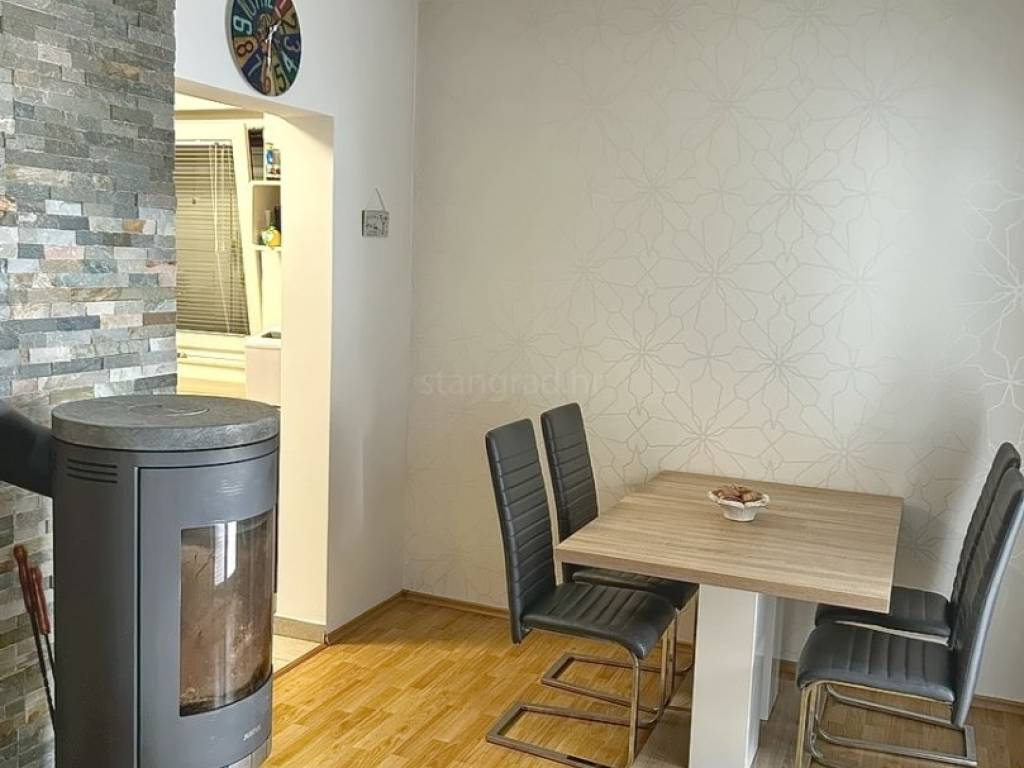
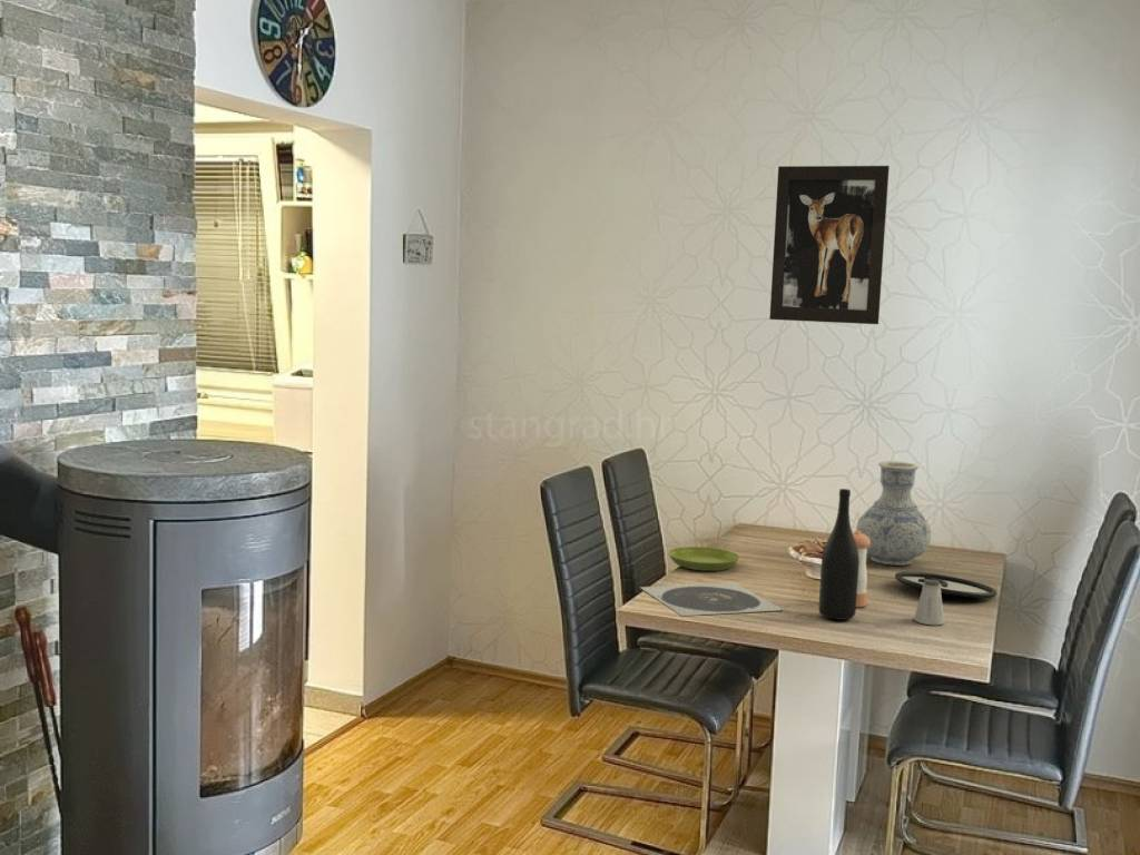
+ plate (709, 598)
+ saucer (702, 559)
+ saltshaker (930, 601)
+ plate (945, 583)
+ wine bottle (841, 553)
+ pepper shaker (858, 567)
+ wall art (827, 244)
+ vase (894, 512)
